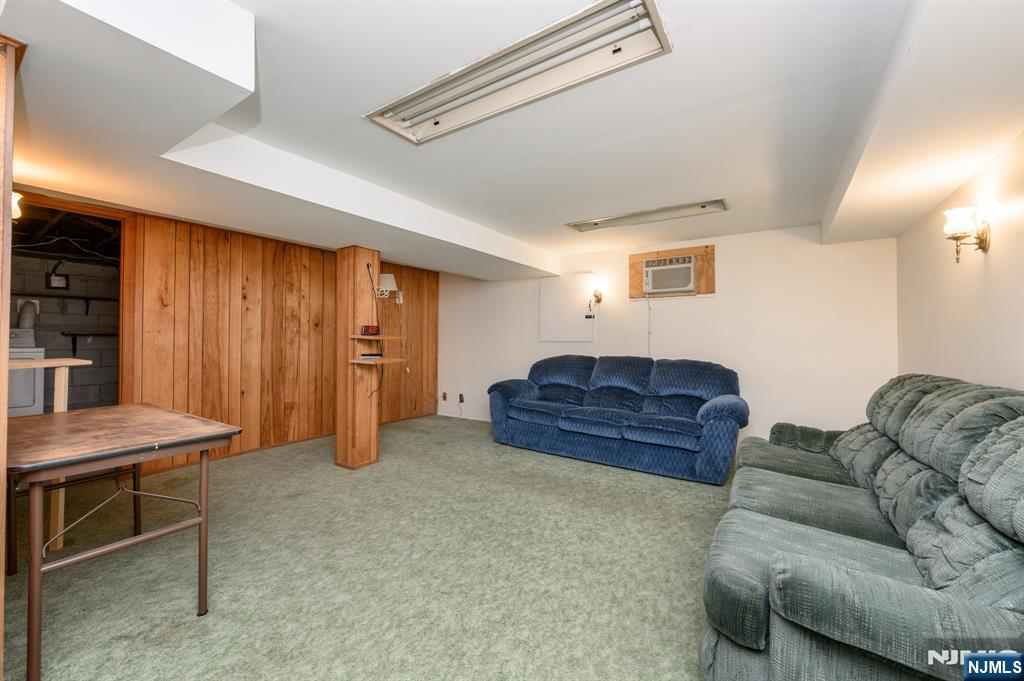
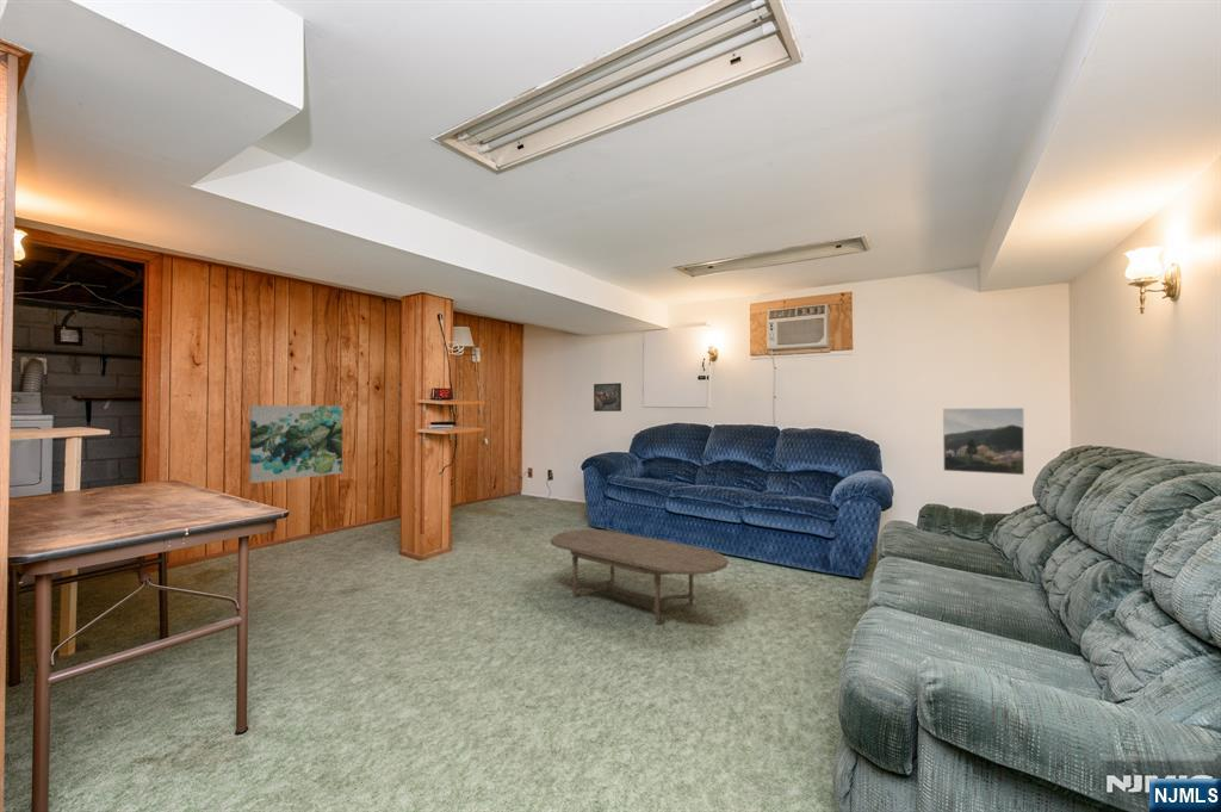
+ wall art (298, 441)
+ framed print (981, 440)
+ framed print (607, 397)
+ coffee table (632, 570)
